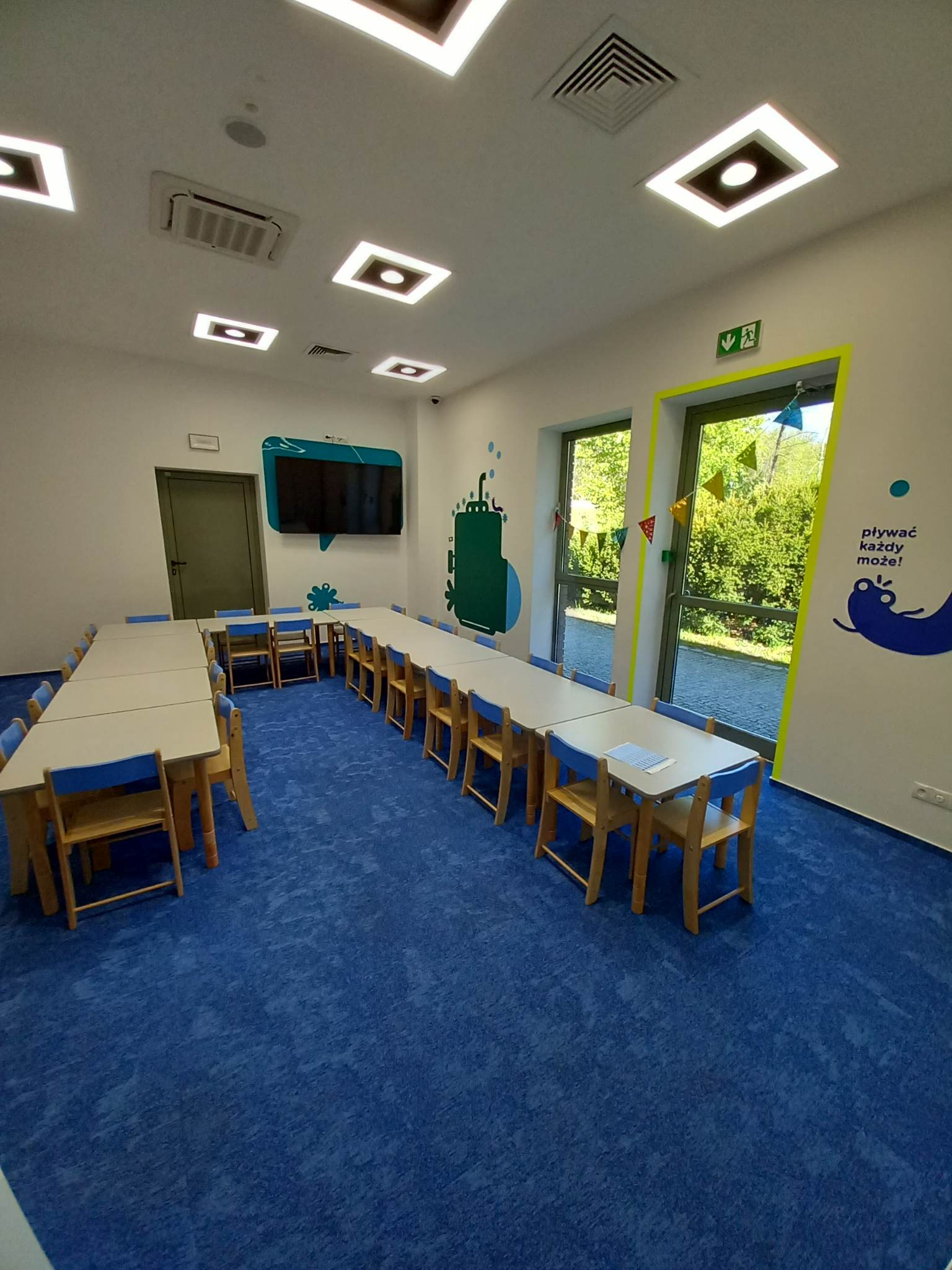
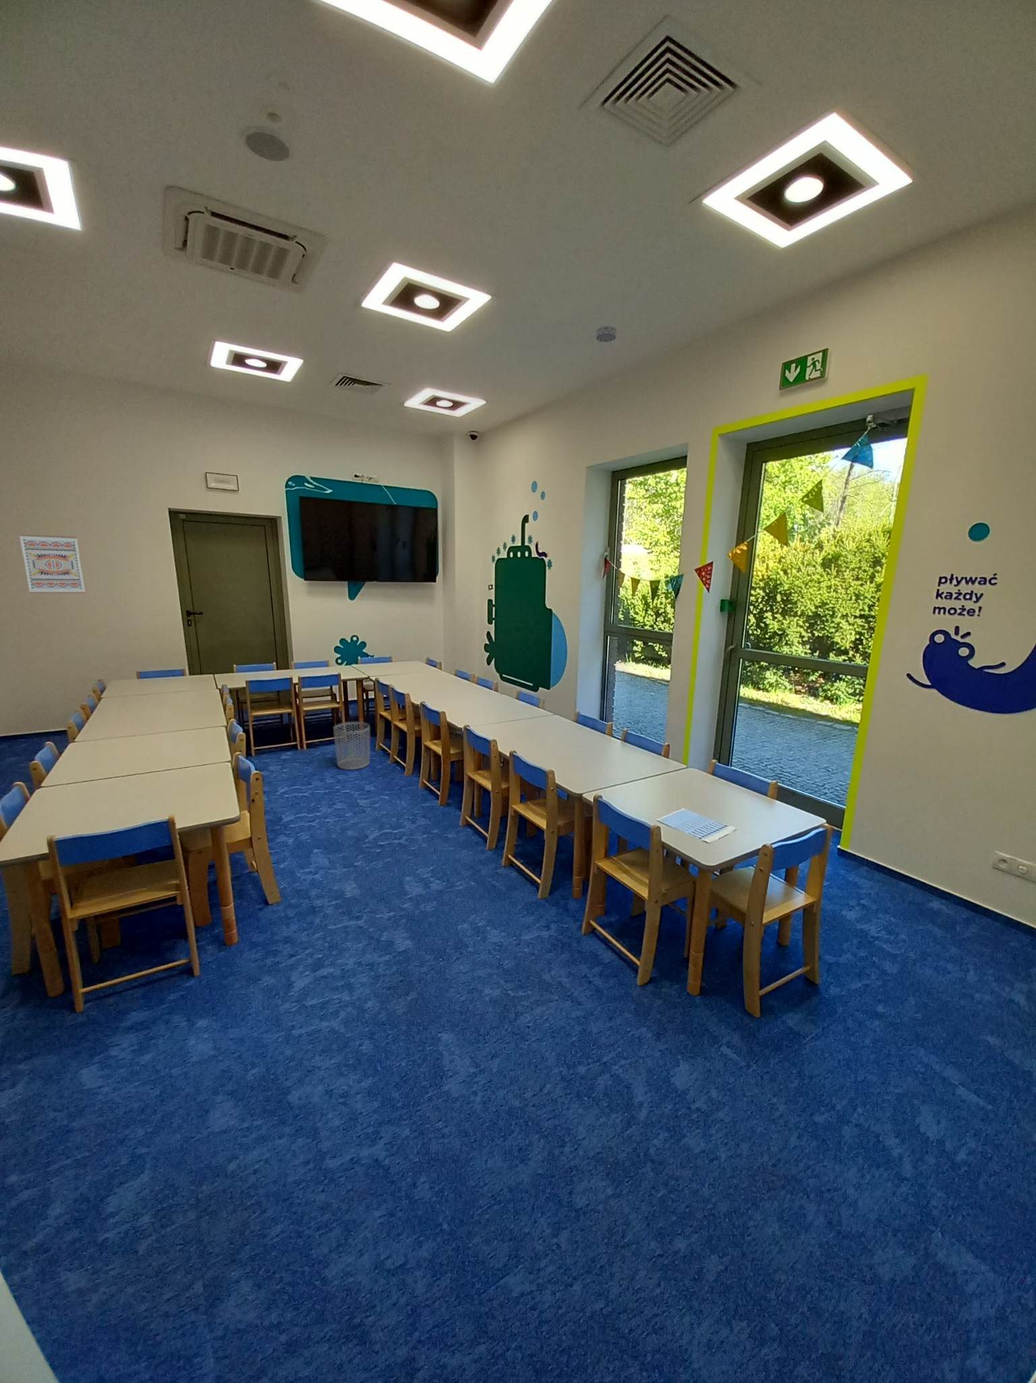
+ wall art (53, 564)
+ waste bin (353, 746)
+ smoke detector (606, 333)
